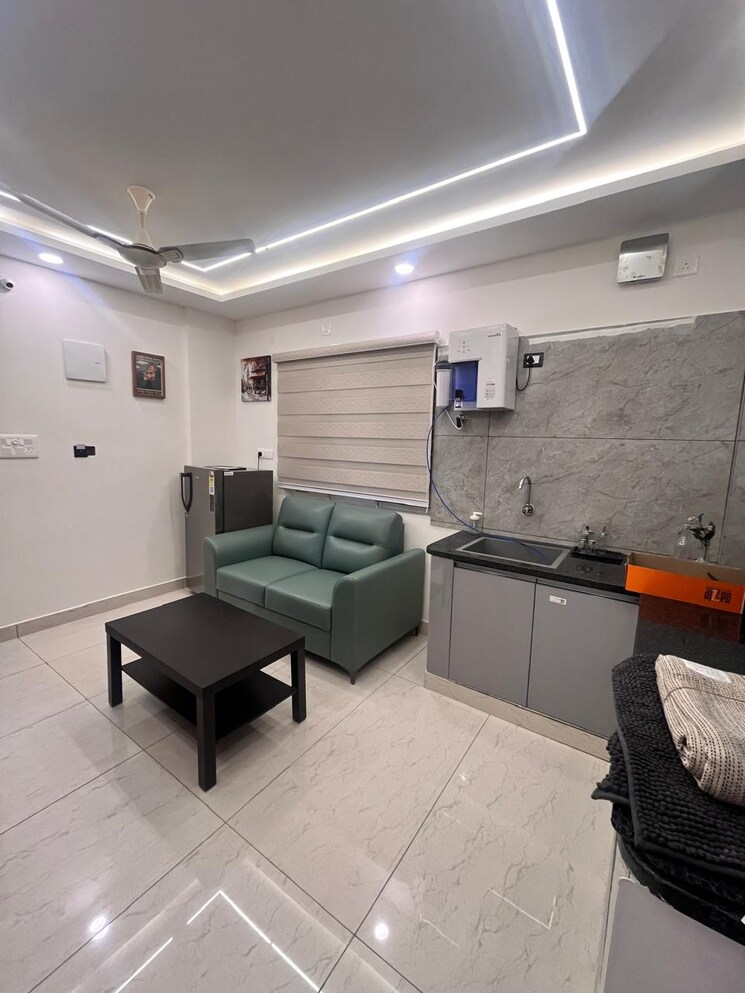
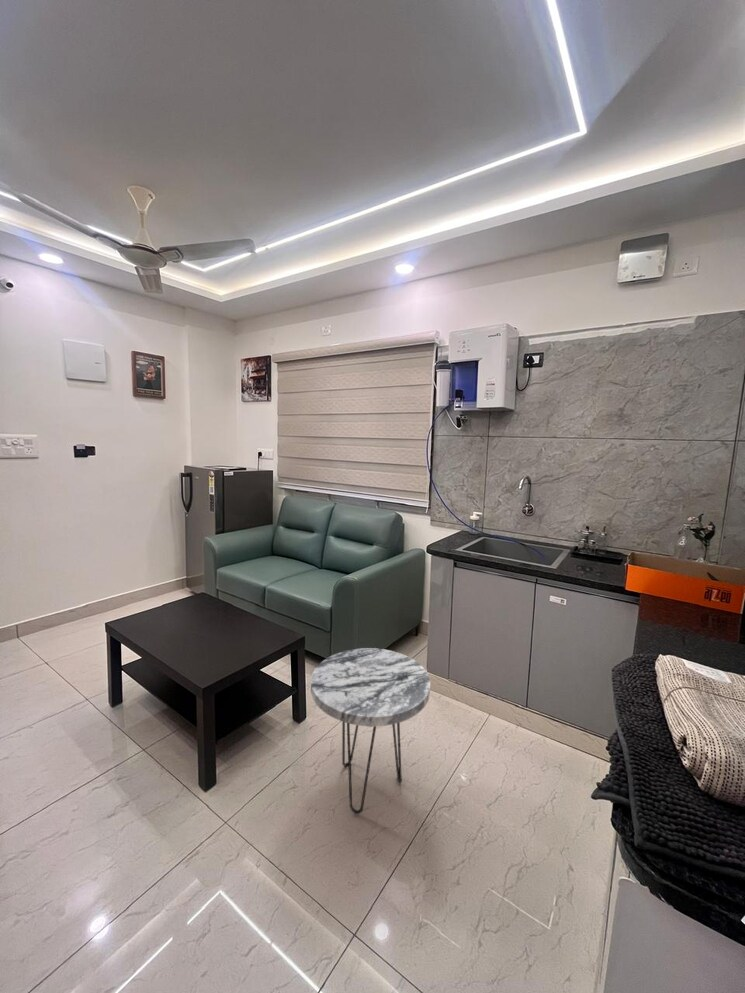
+ side table (372, 733)
